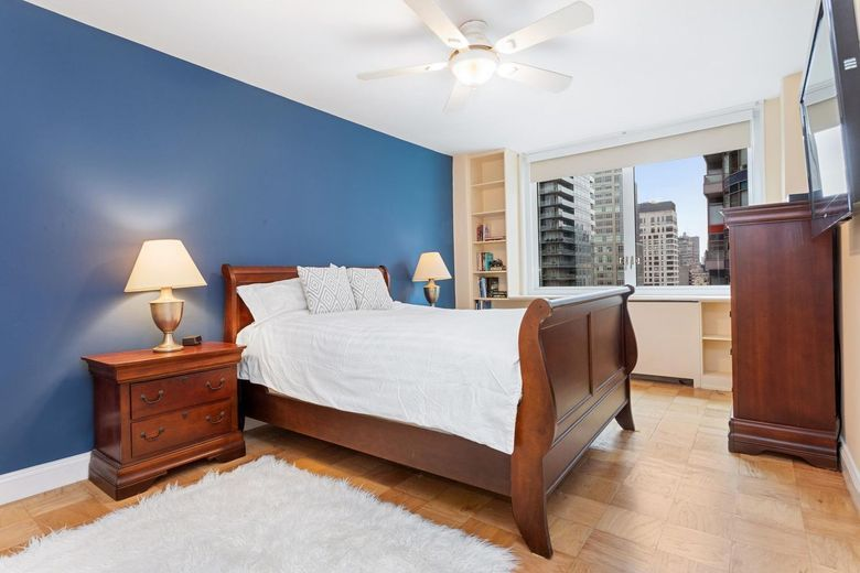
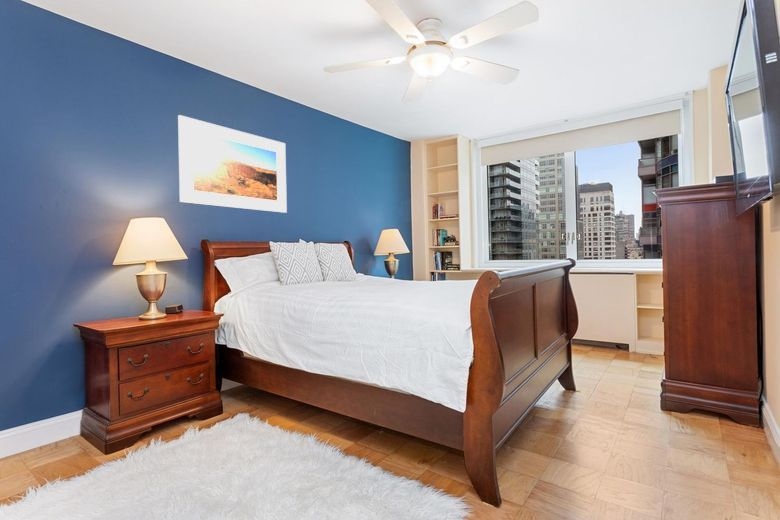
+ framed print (238, 169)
